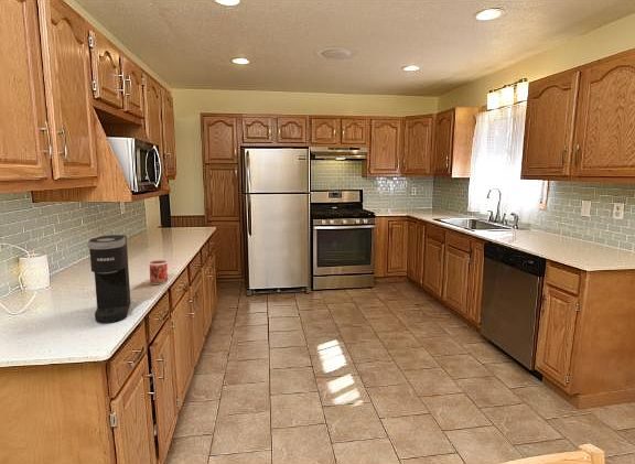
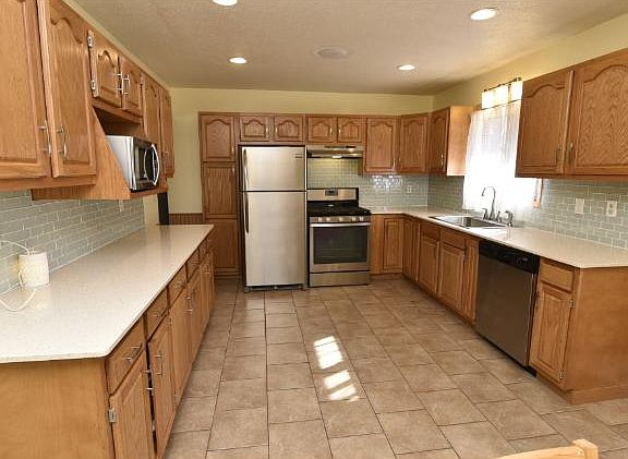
- coffee maker (111, 274)
- mug (159, 271)
